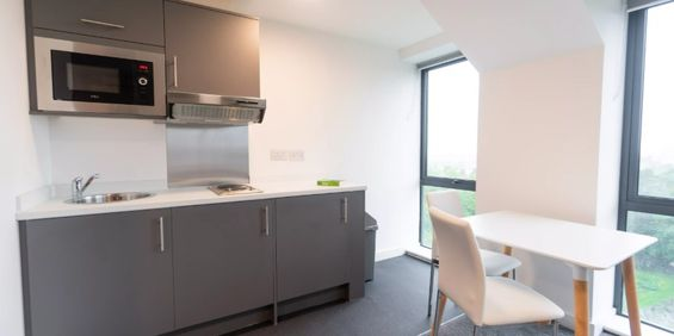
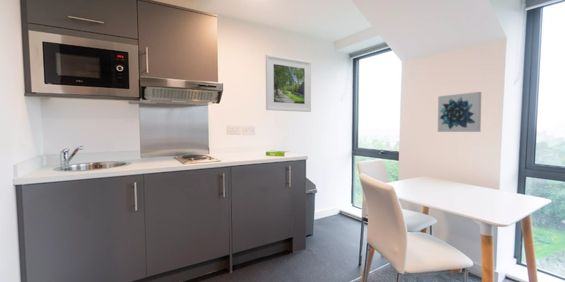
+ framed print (289, 84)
+ wall art (458, 113)
